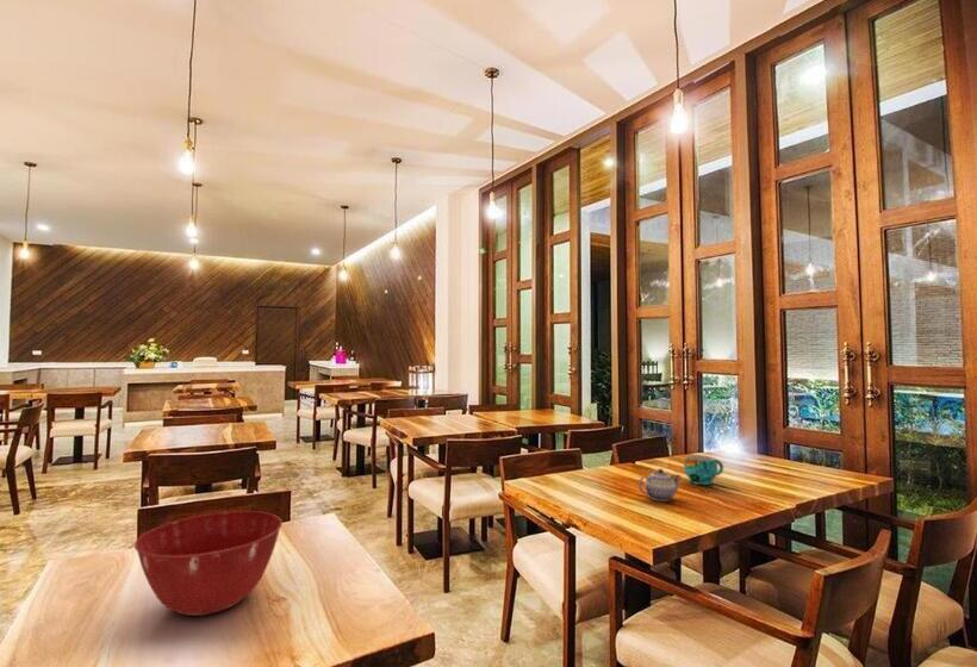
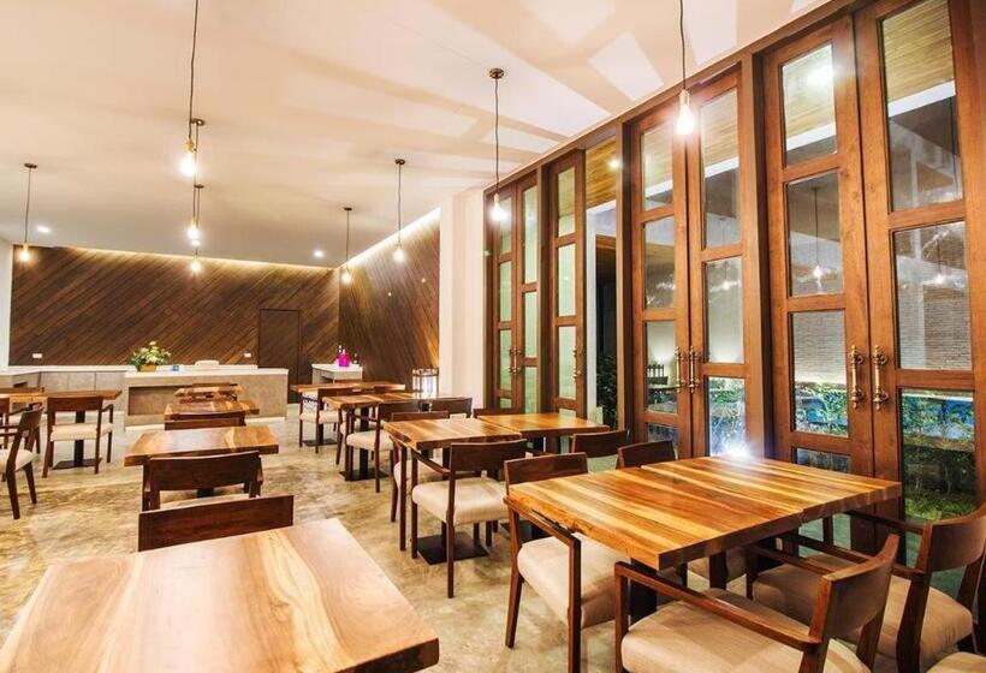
- cup (702, 469)
- teapot (660, 484)
- mixing bowl (211, 565)
